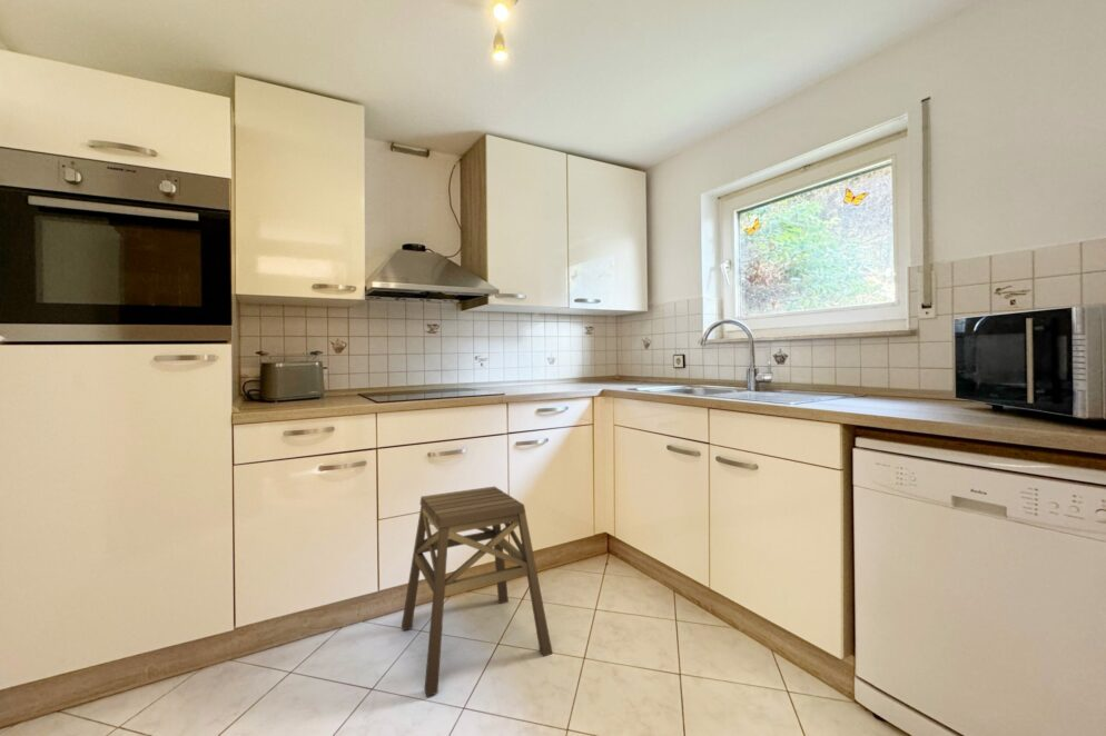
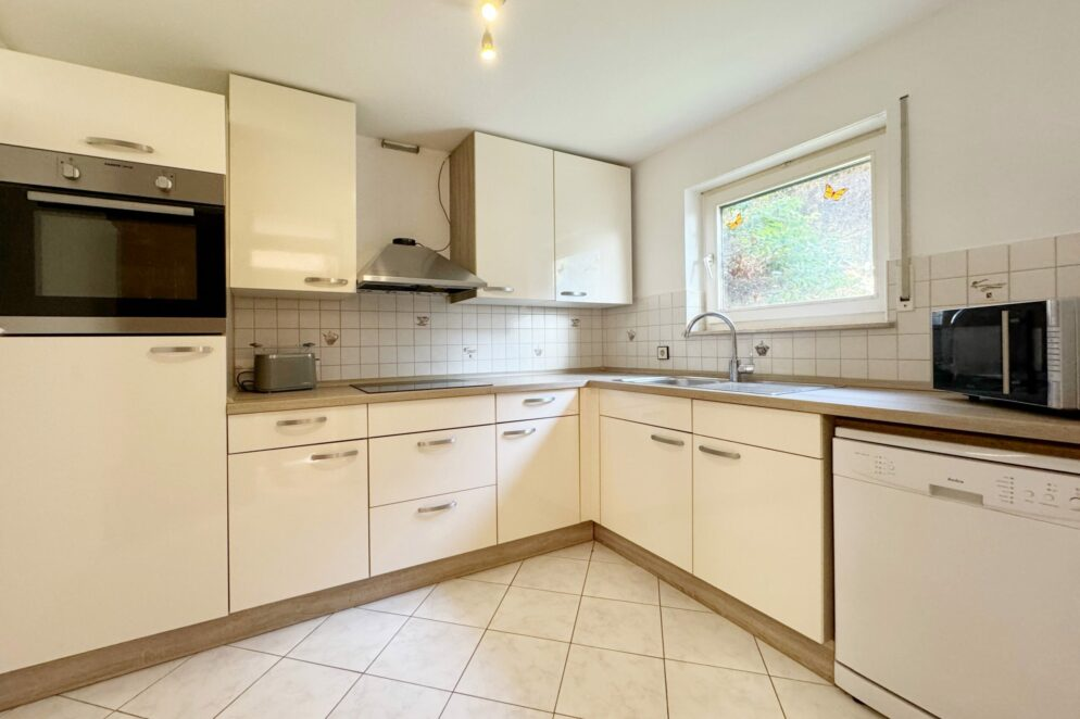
- stool (470, 566)
